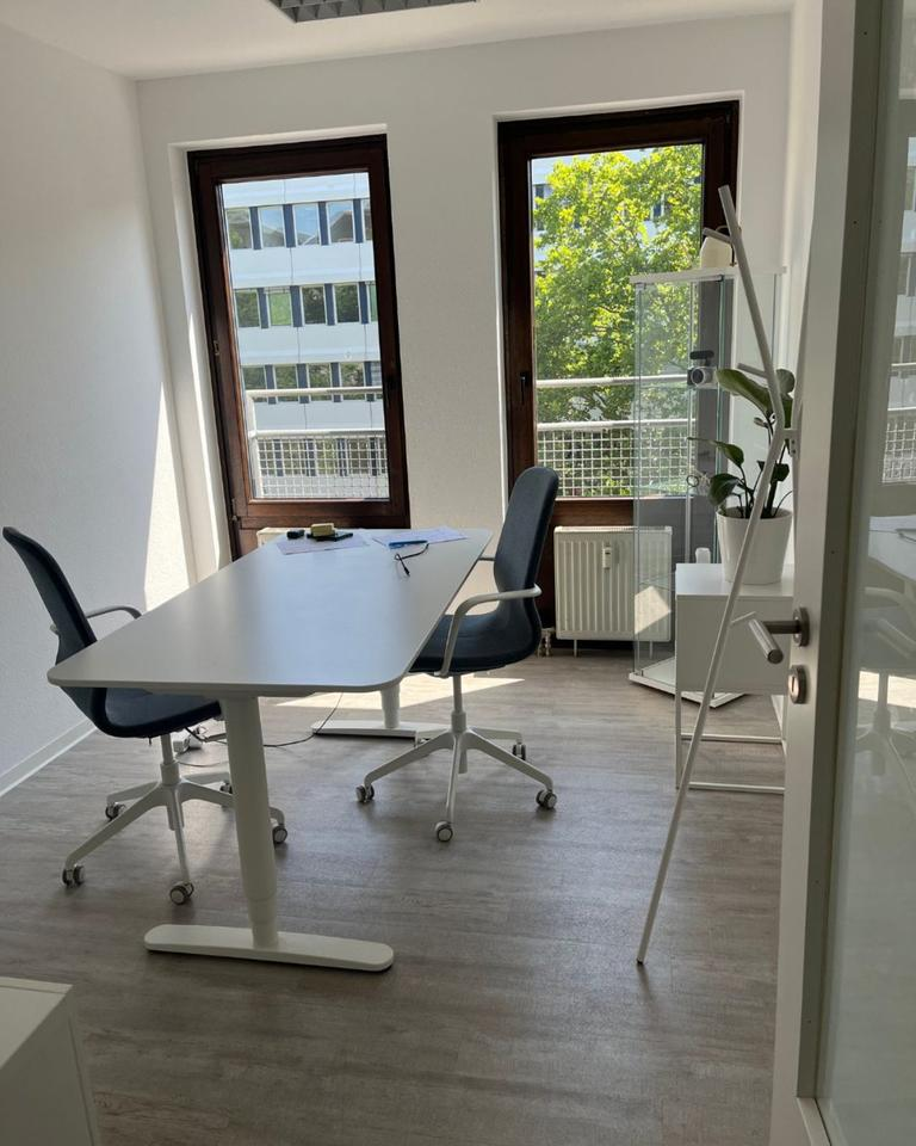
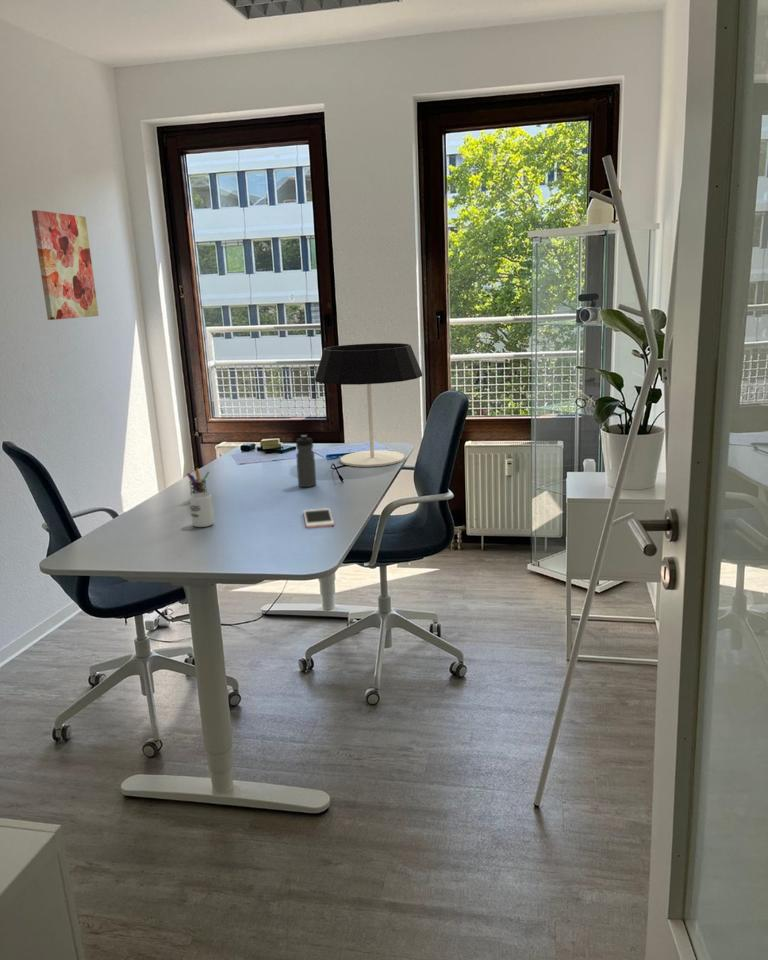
+ water bottle (305, 460)
+ cell phone (318, 517)
+ wall art (67, 266)
+ cup (201, 510)
+ pen holder (199, 483)
+ desk lamp (369, 404)
